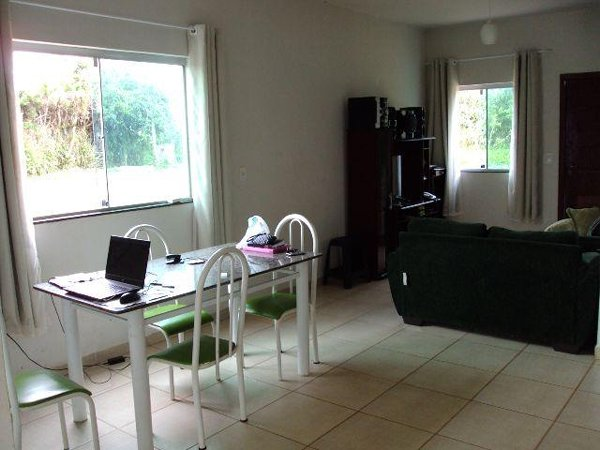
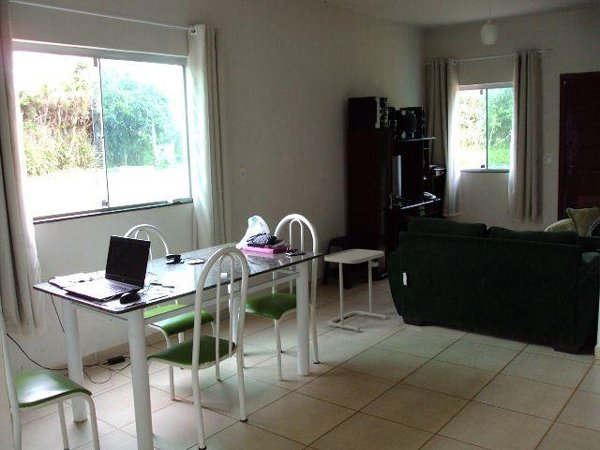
+ side table (369, 287)
